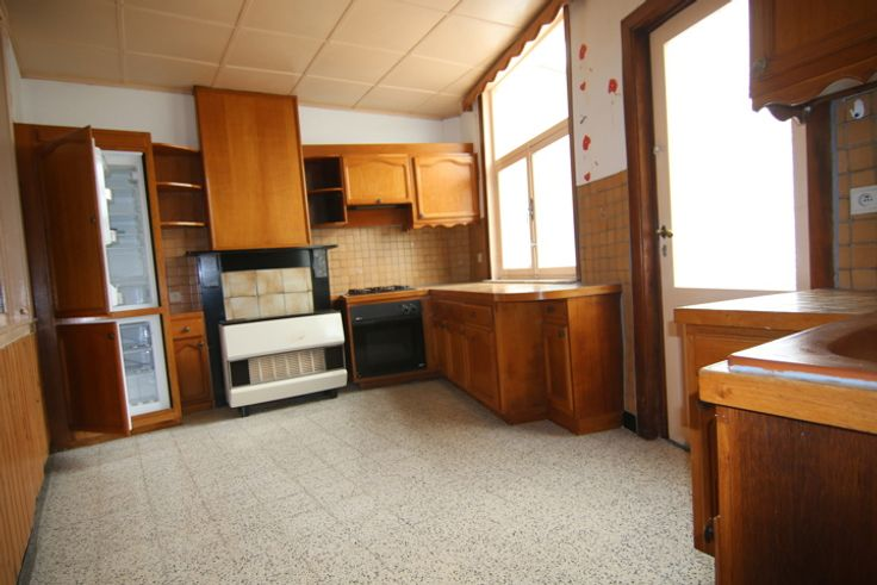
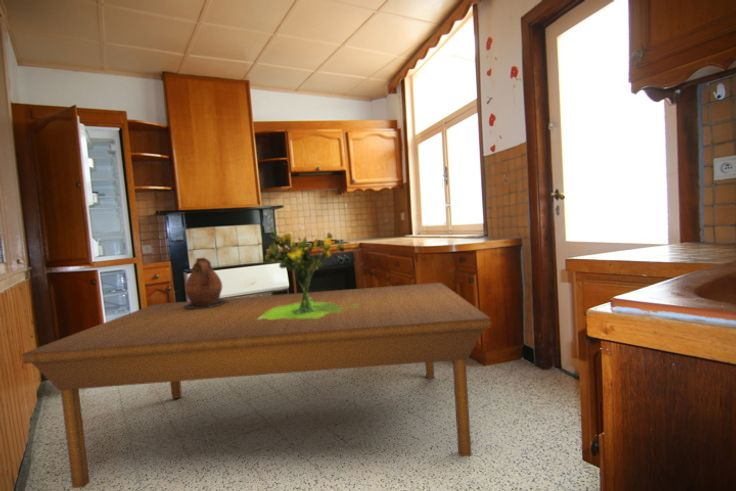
+ dining table (287, 365)
+ bouquet (309, 267)
+ ceramic pitcher (201, 281)
